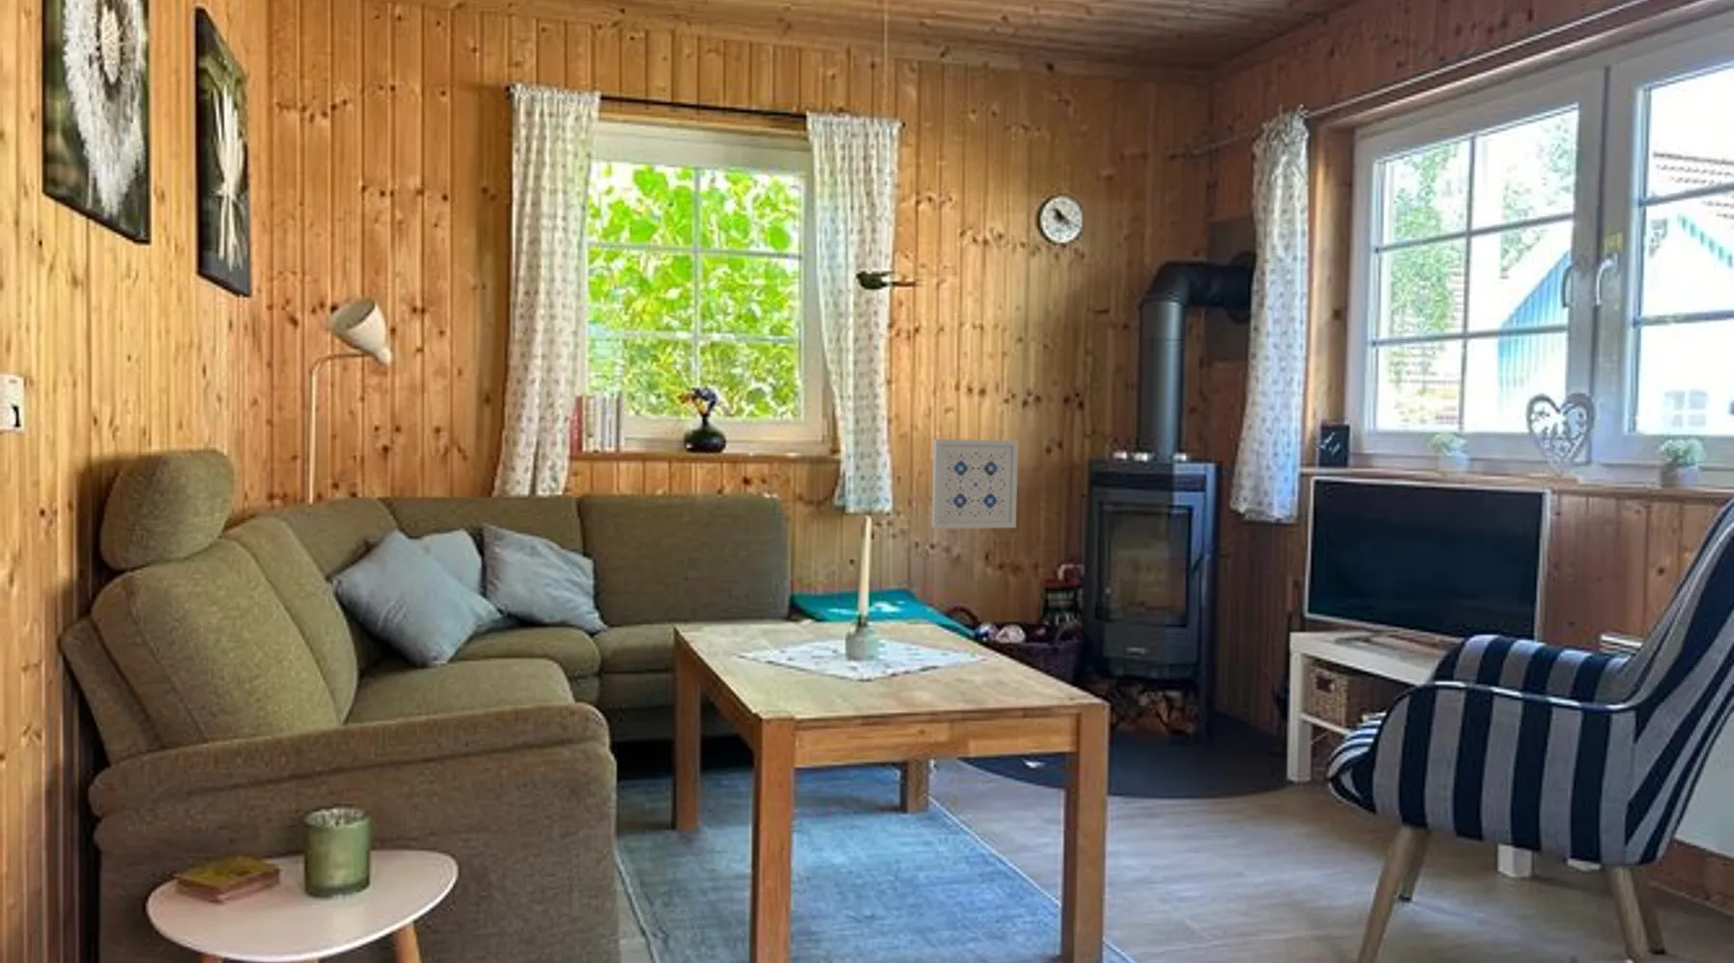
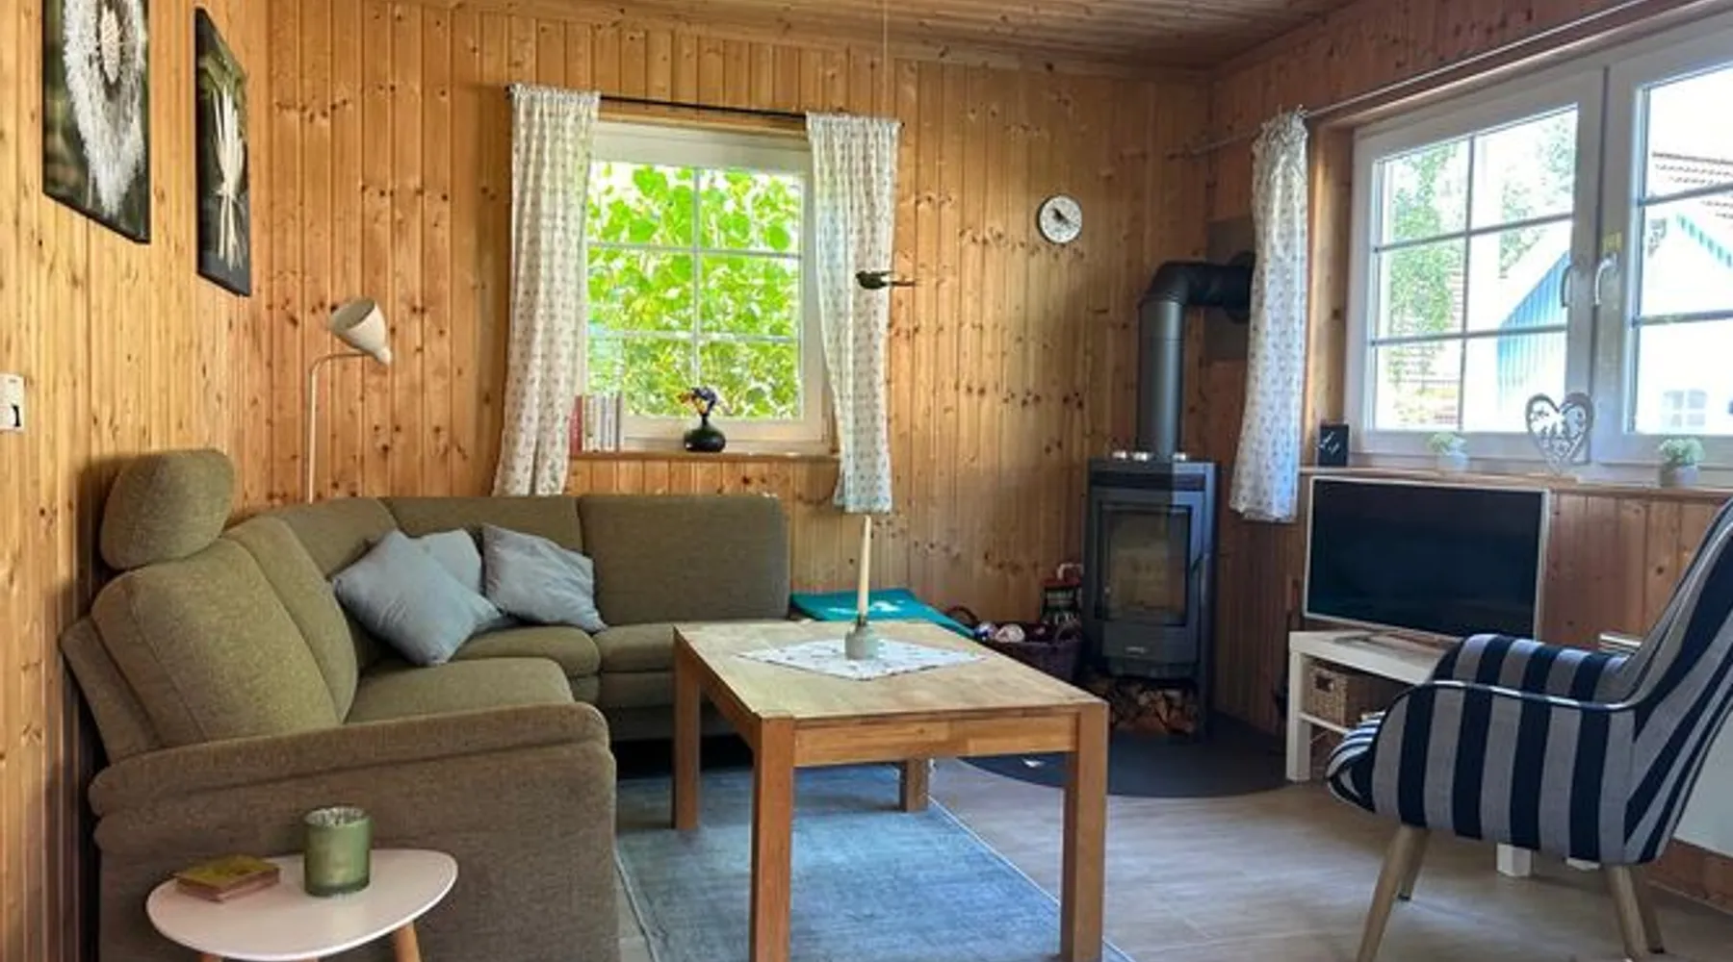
- wall art (975, 484)
